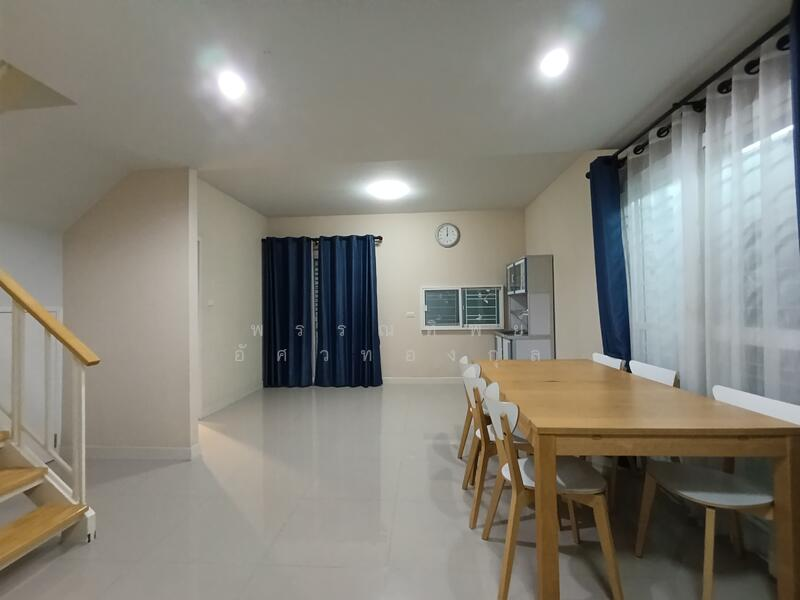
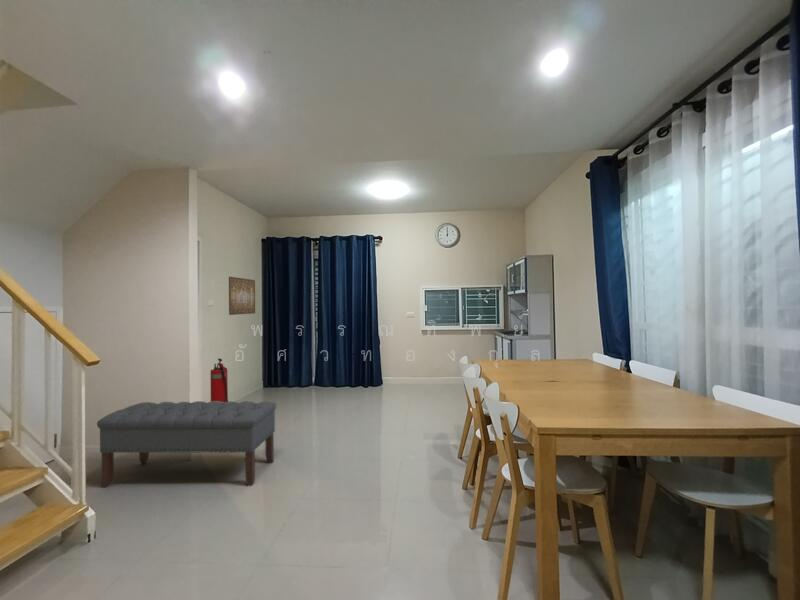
+ wall art (242, 296)
+ fire extinguisher (220, 389)
+ bench (193, 440)
